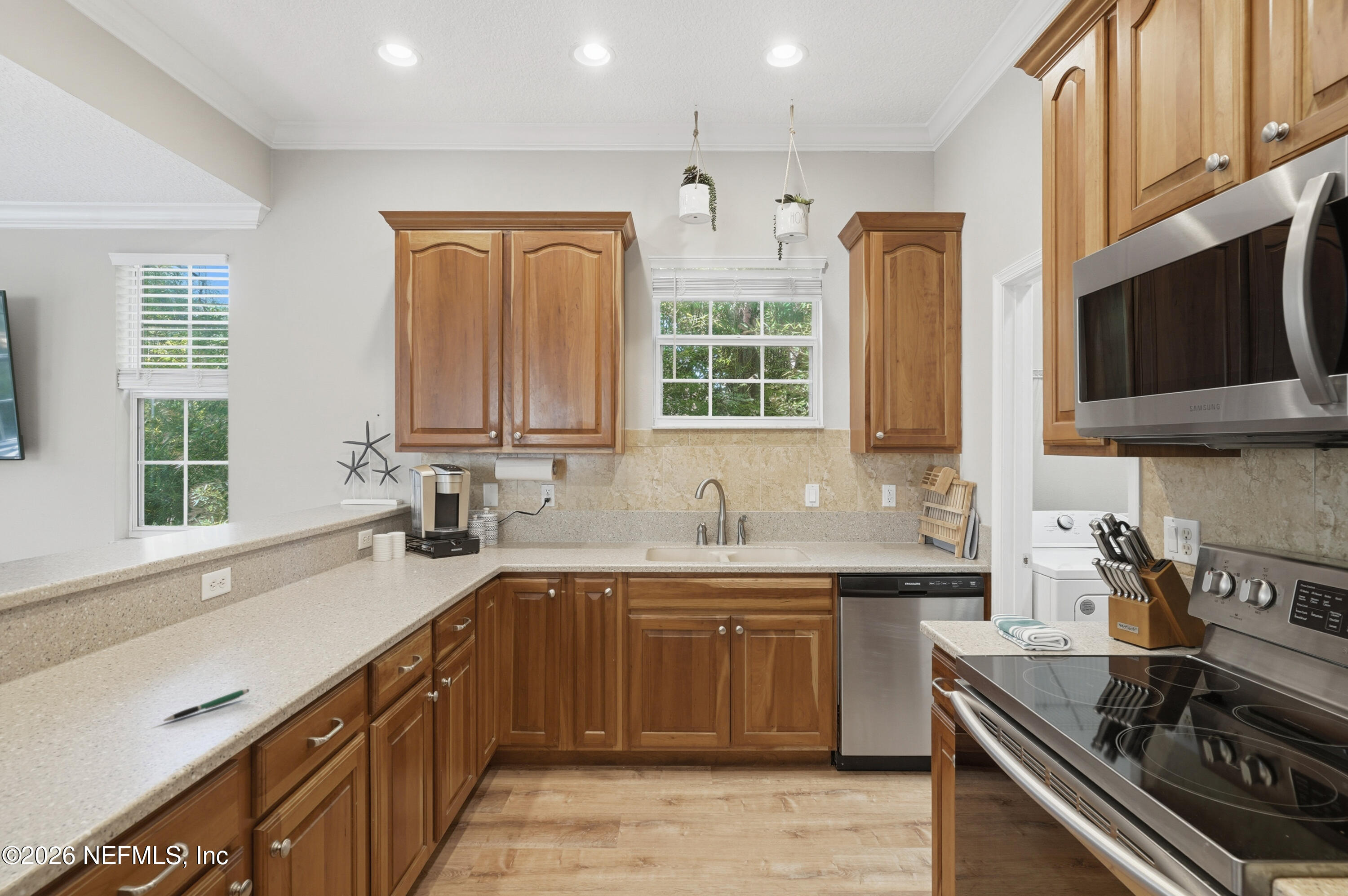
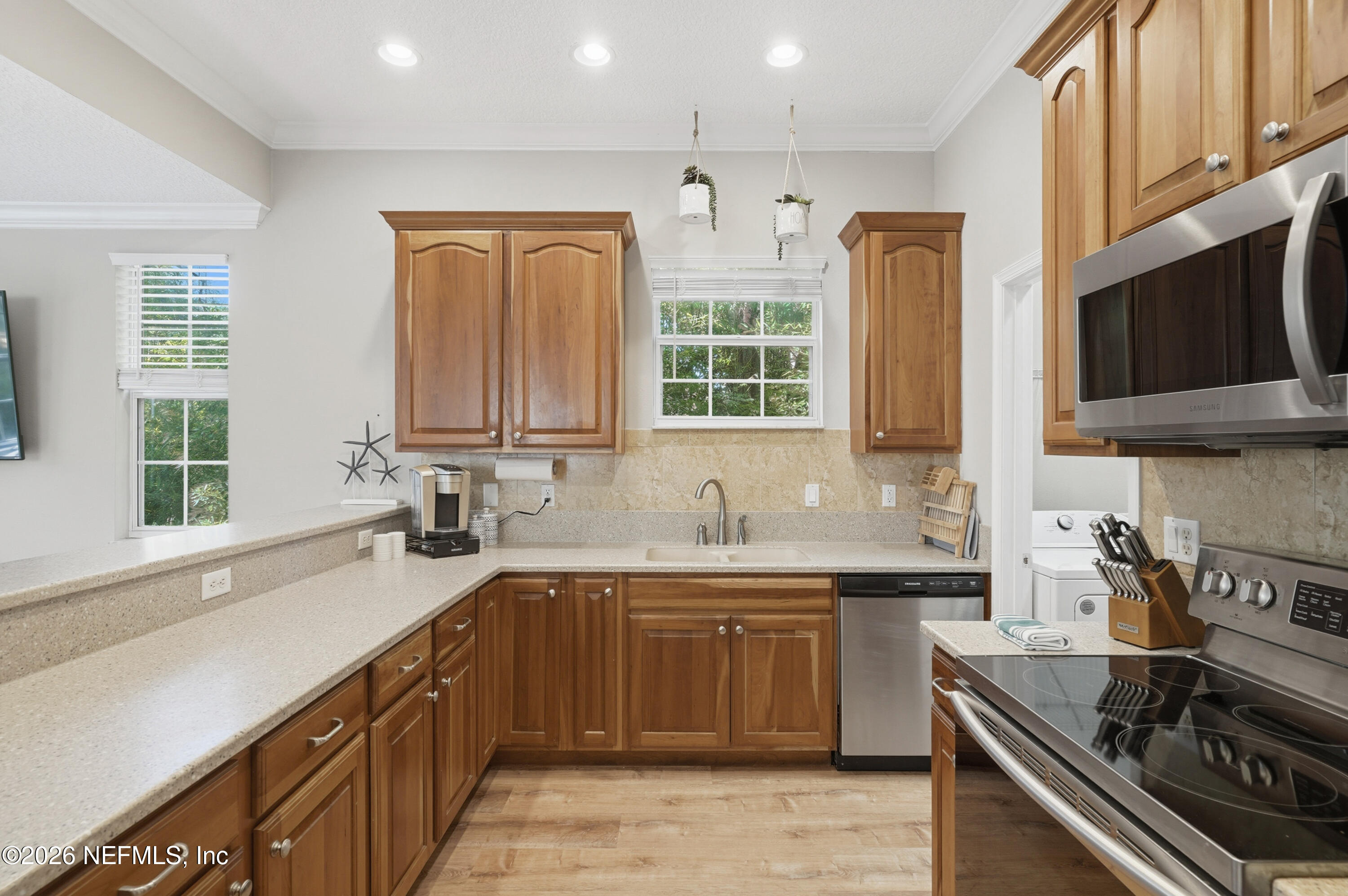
- pen (208, 704)
